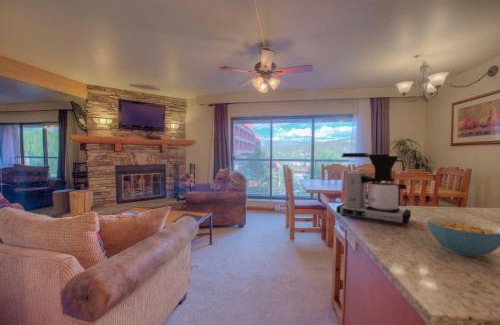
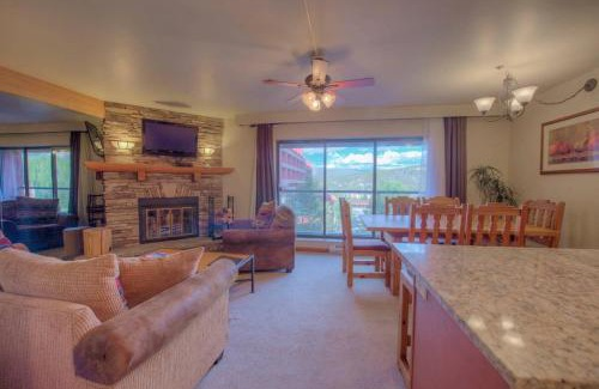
- cereal bowl (463, 238)
- coffee maker (372, 185)
